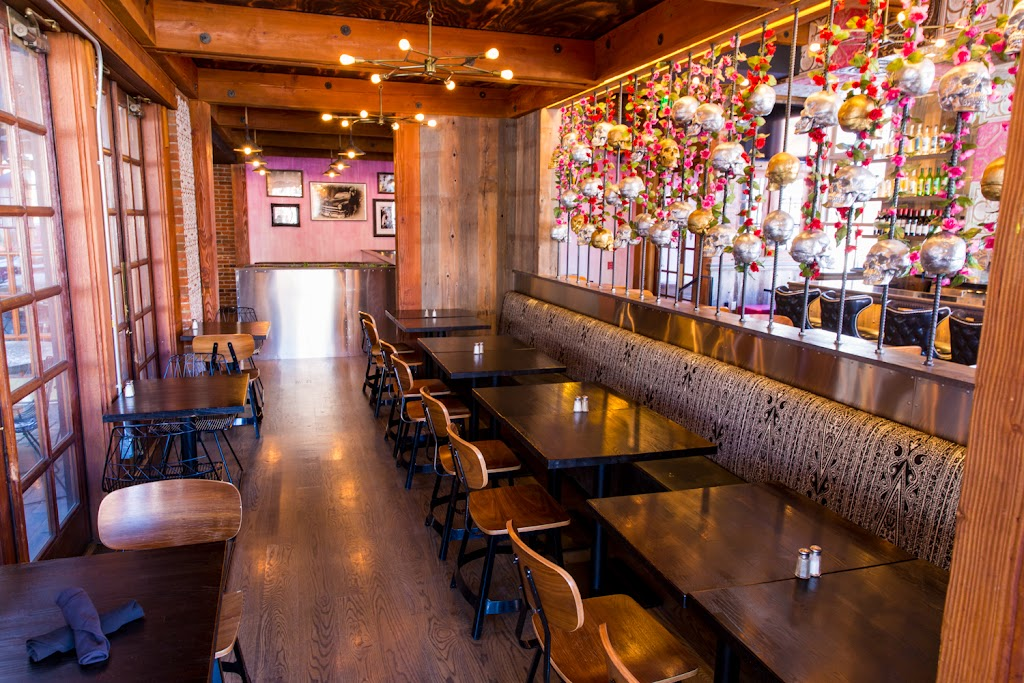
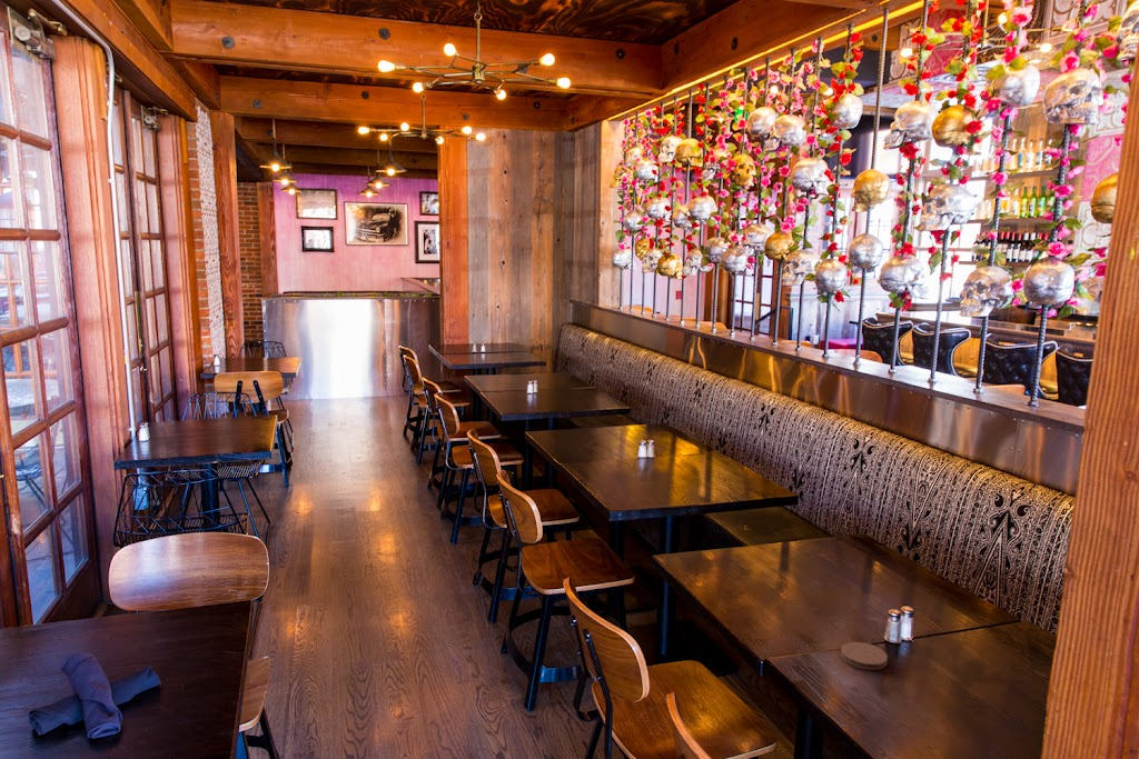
+ coaster (863, 655)
